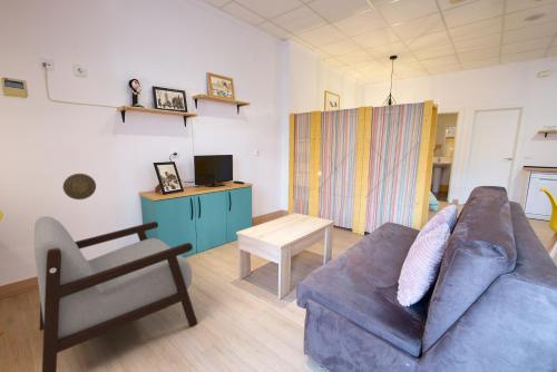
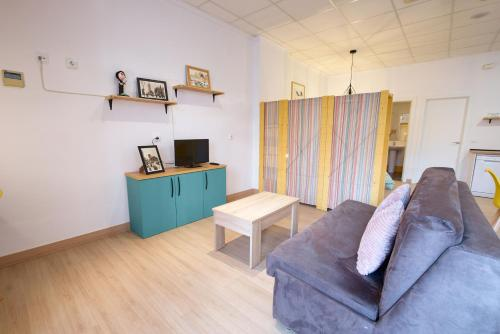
- decorative plate (80, 186)
- armchair (116, 272)
